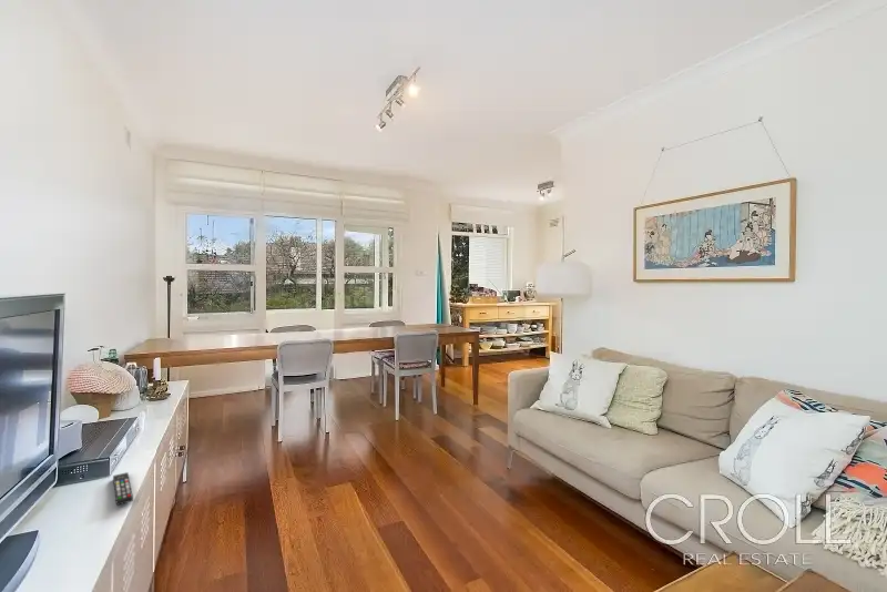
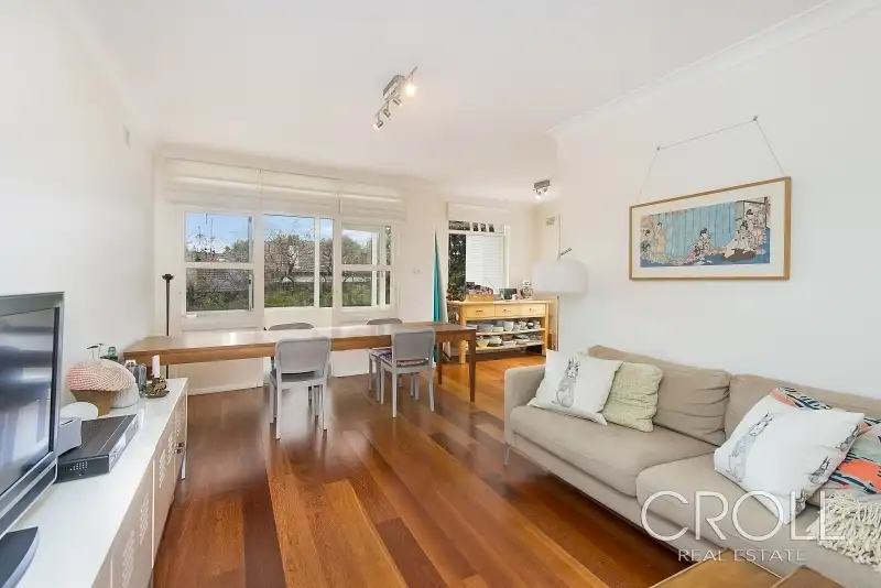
- remote control (122, 487)
